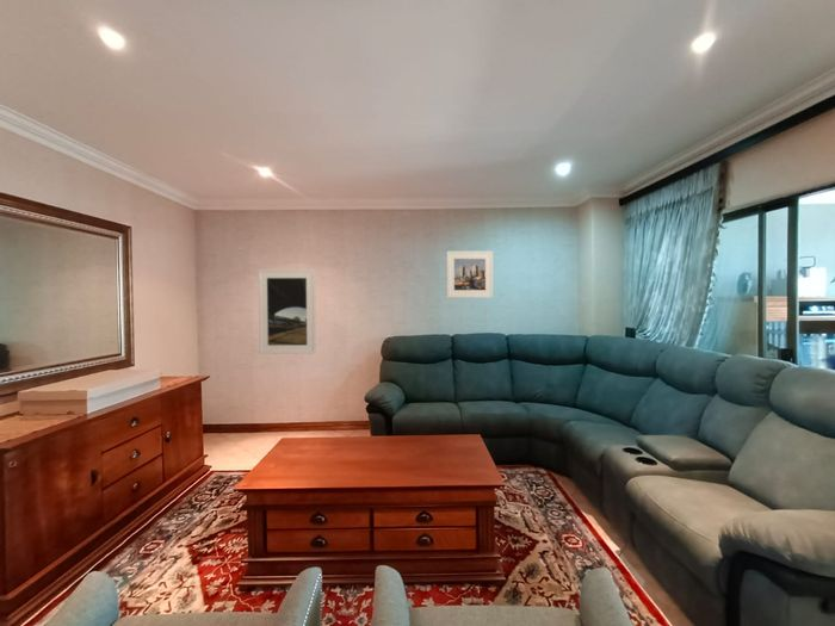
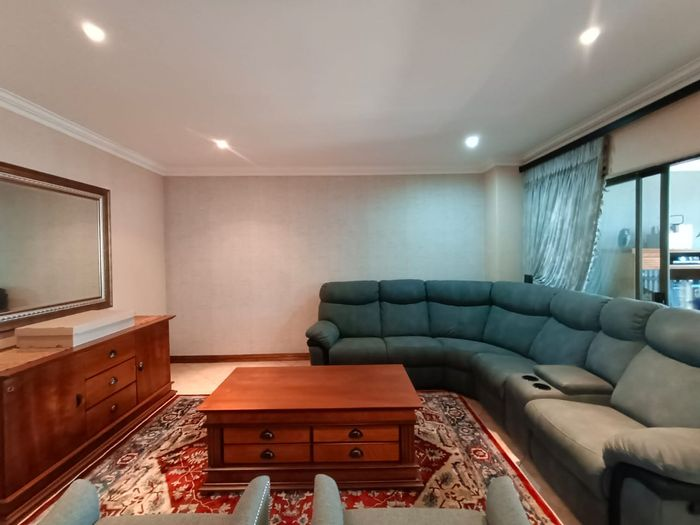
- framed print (286, 311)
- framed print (469, 274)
